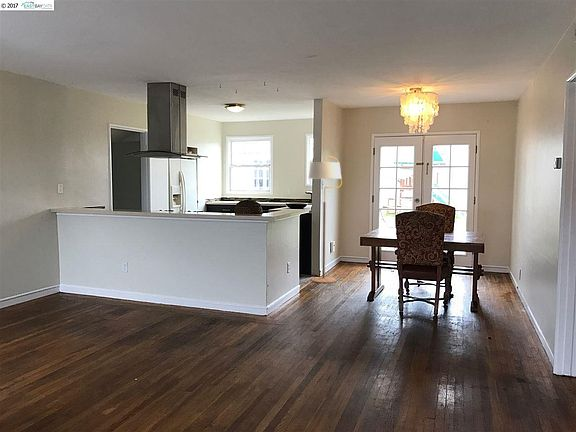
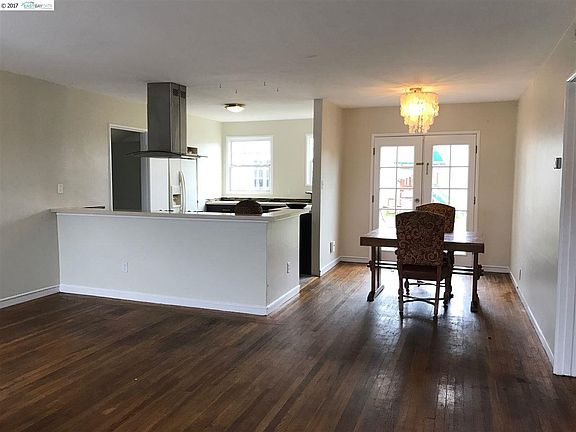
- floor lamp (324, 218)
